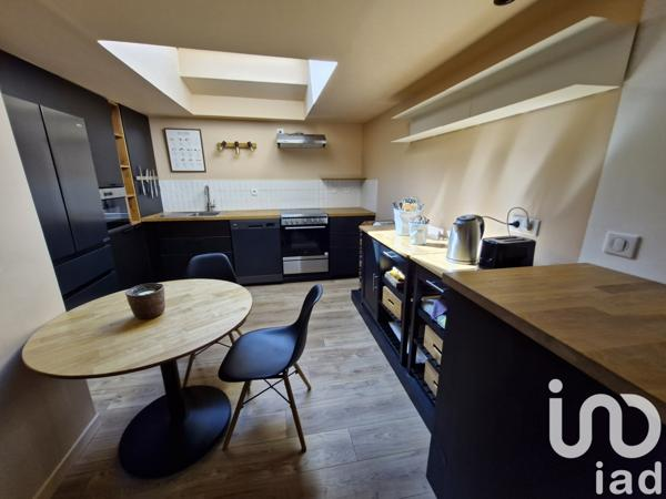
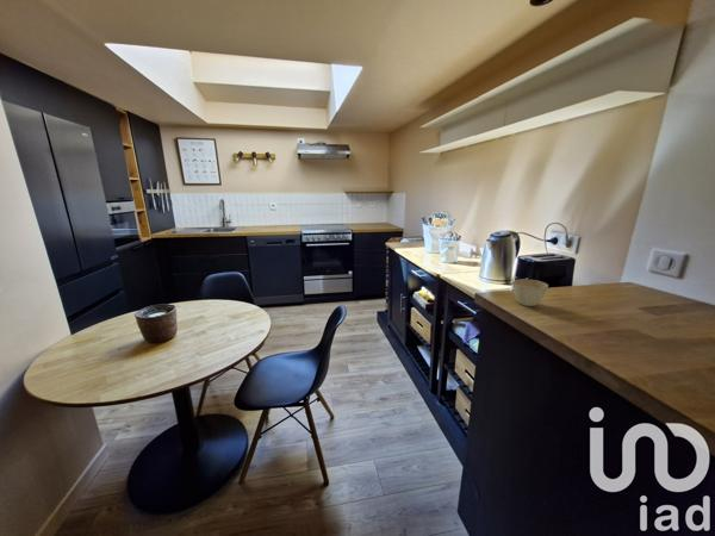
+ flower pot (528, 293)
